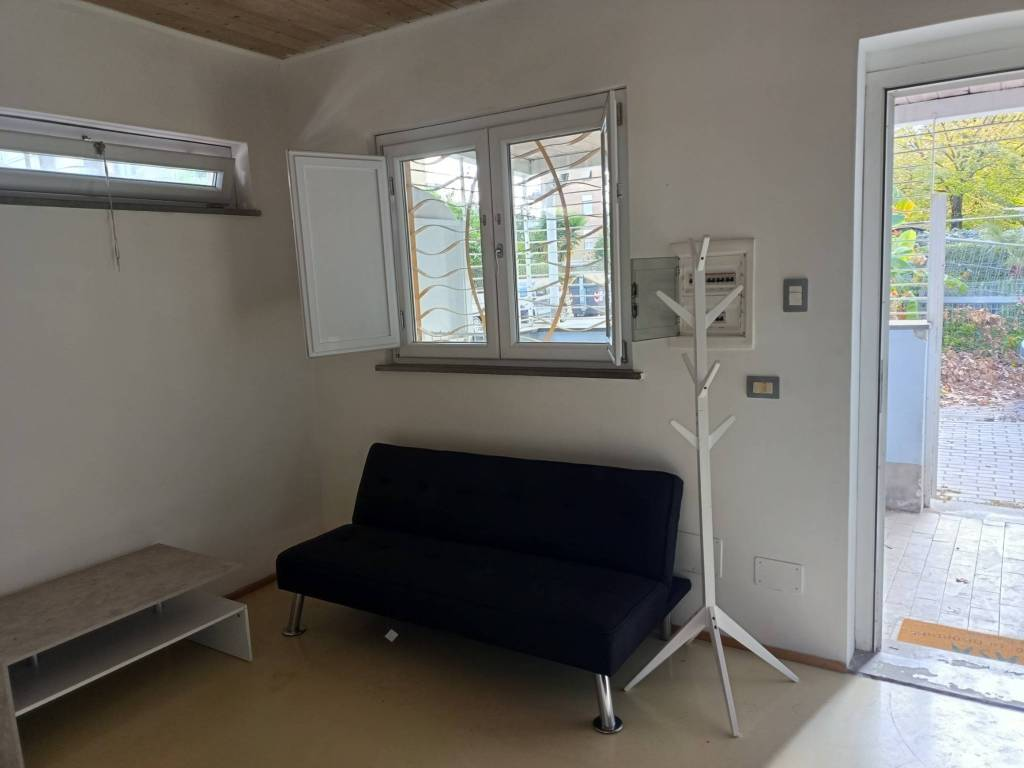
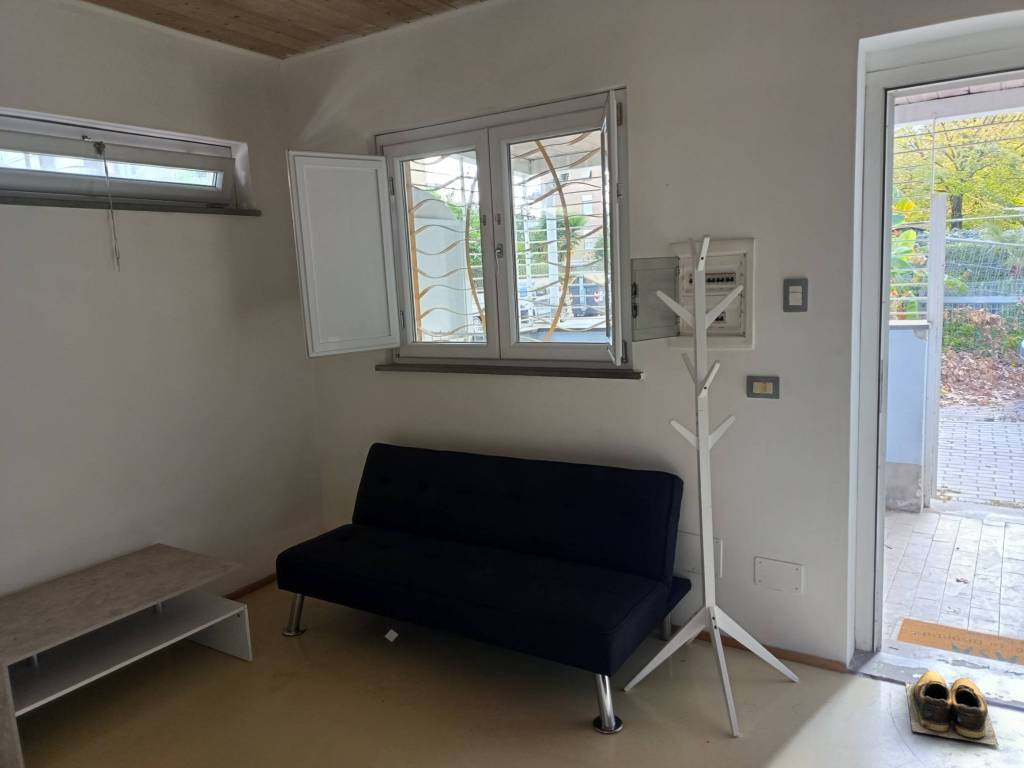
+ shoes (948, 696)
